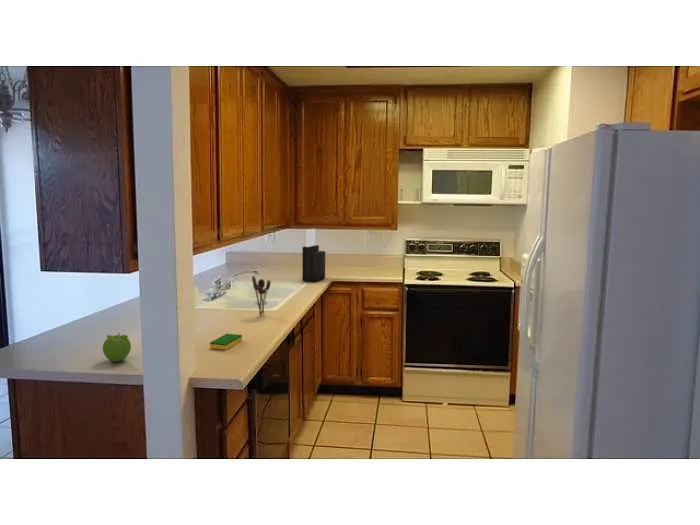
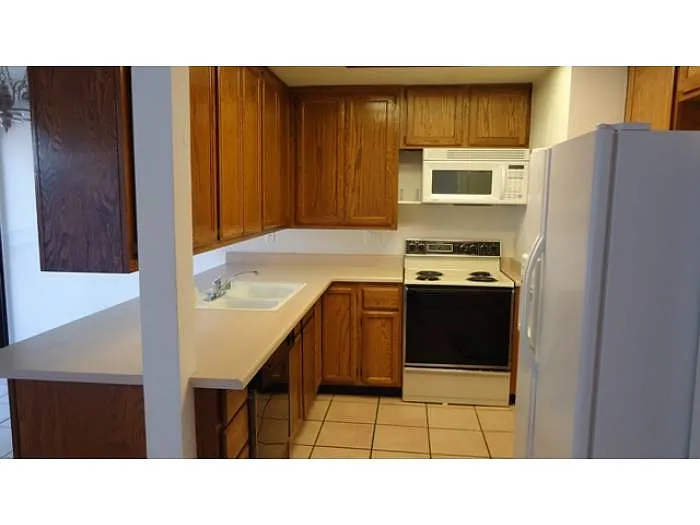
- knife block (315, 254)
- utensil holder (260, 295)
- fruit (116, 346)
- dish sponge (226, 341)
